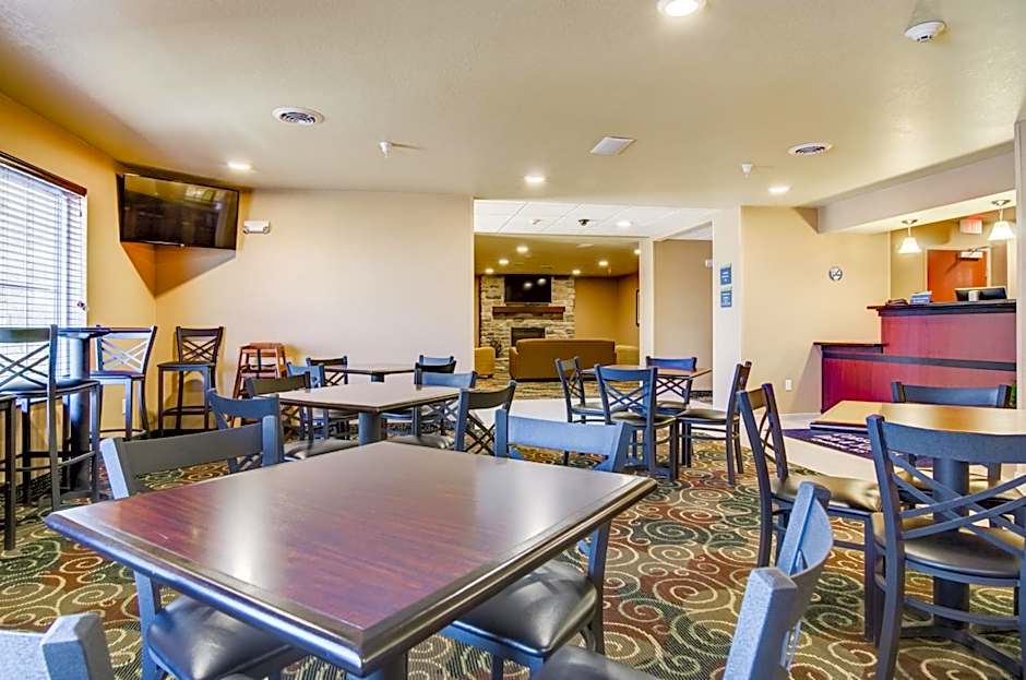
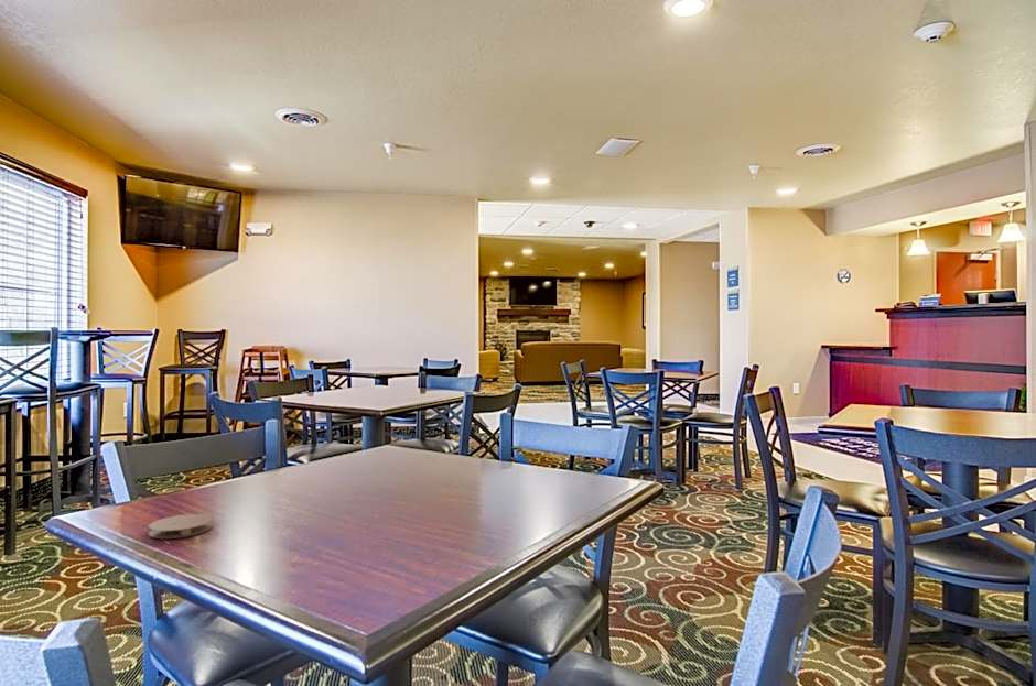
+ coaster (181, 525)
